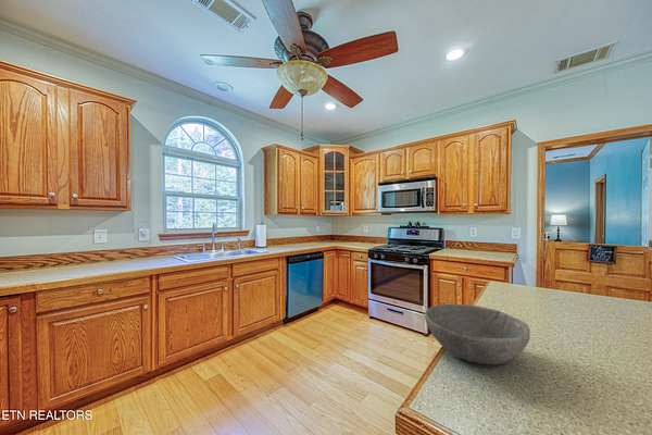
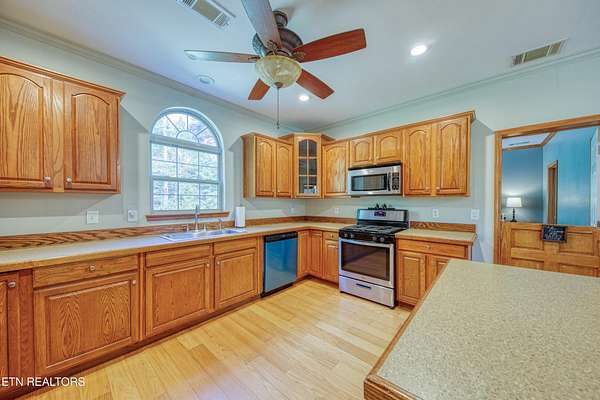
- bowl (473, 334)
